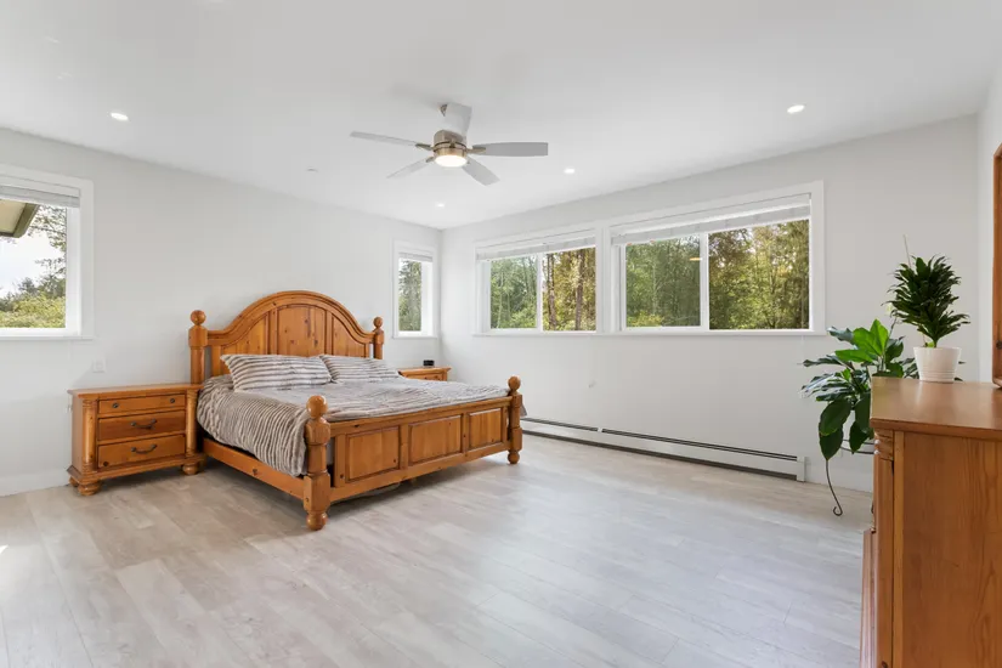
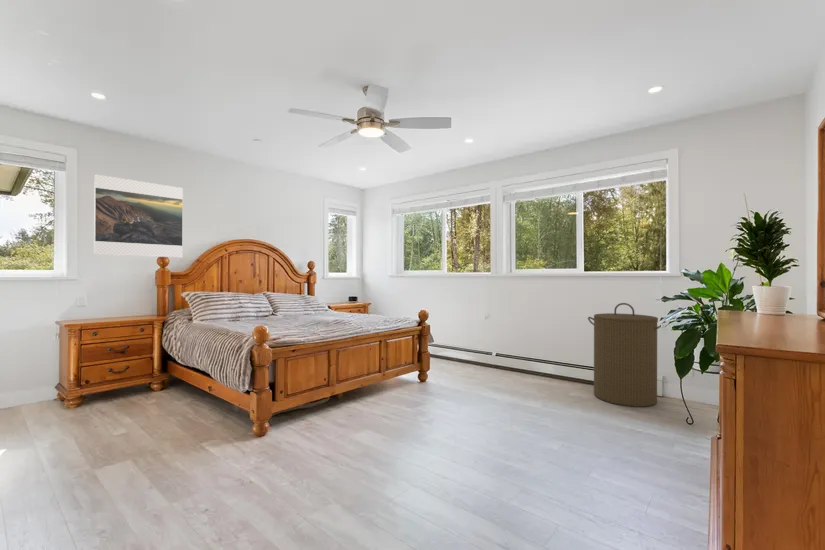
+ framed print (141, 218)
+ laundry hamper (624, 350)
